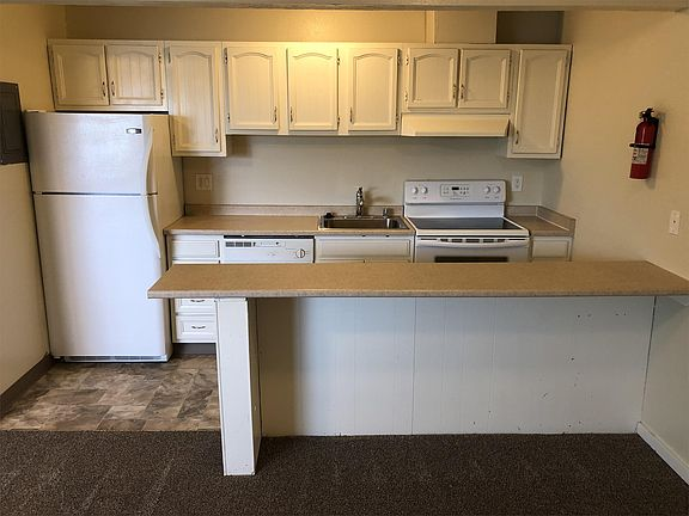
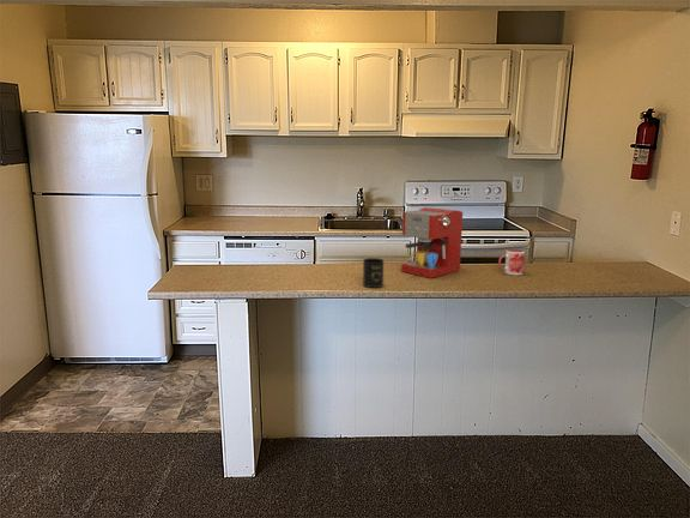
+ mug (371, 271)
+ mug (510, 261)
+ coffee maker (431, 240)
